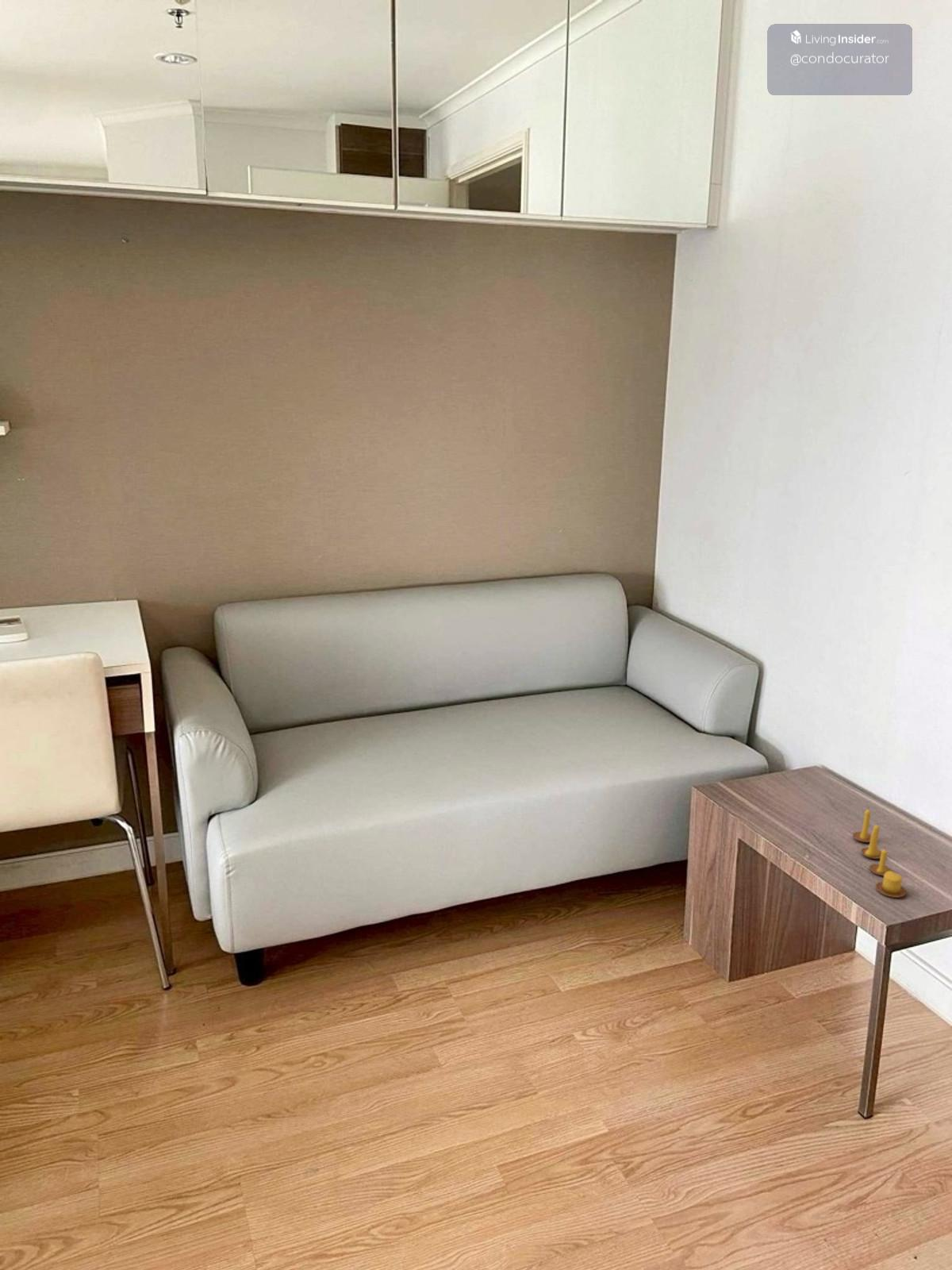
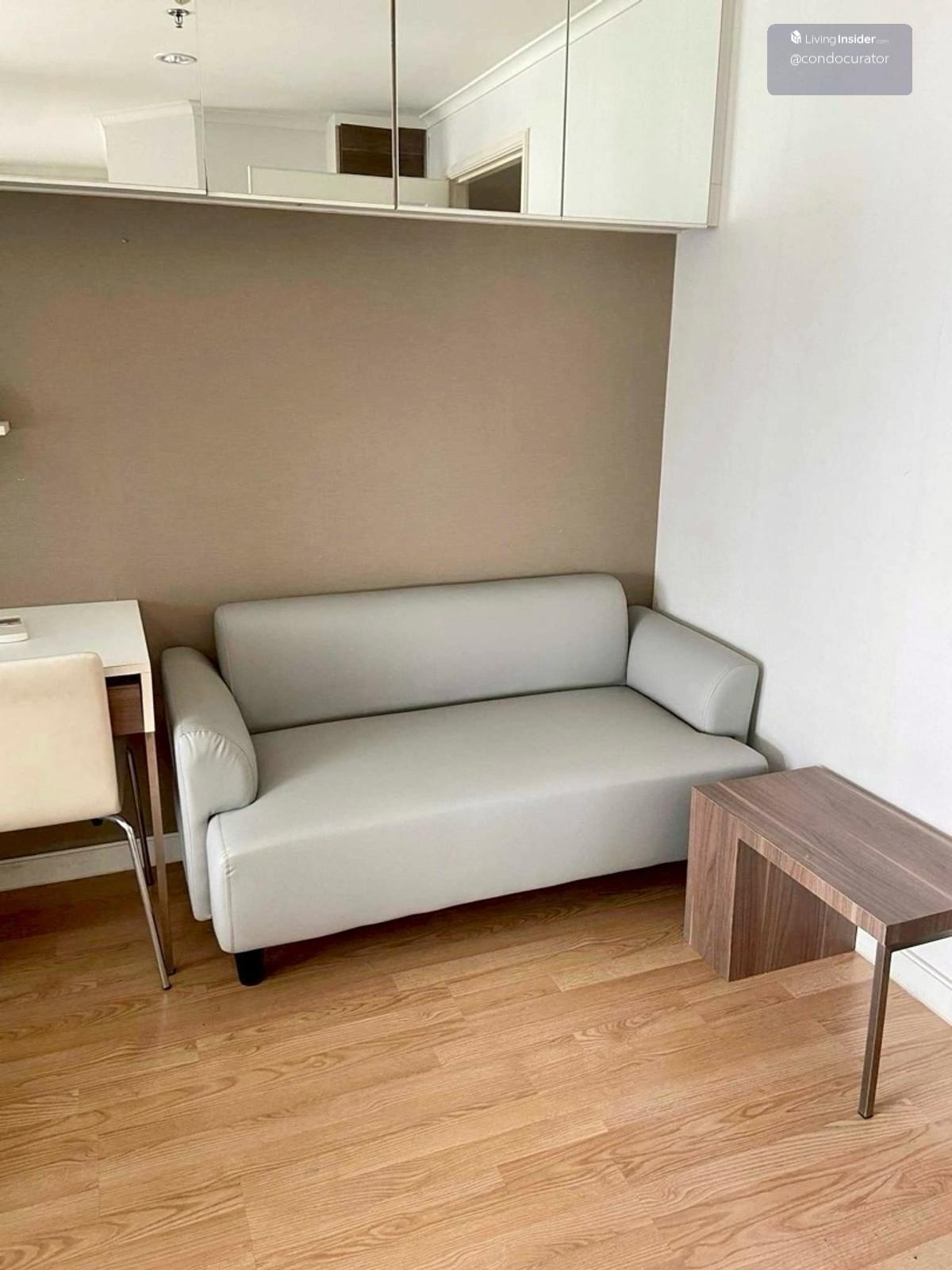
- candle (877, 847)
